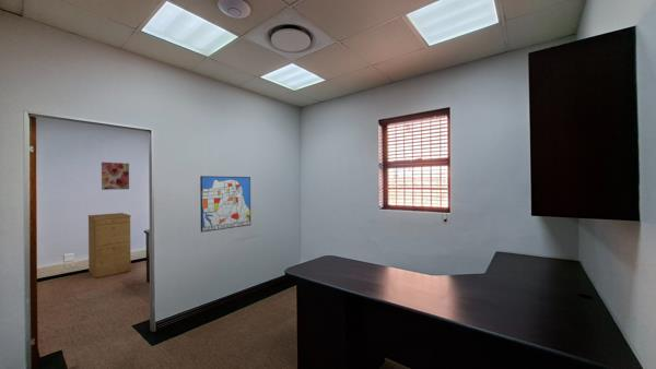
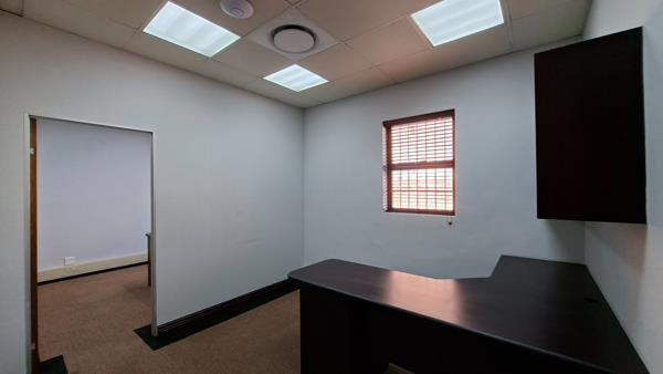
- wall art (115, 176)
- wall art (227, 202)
- filing cabinet (109, 242)
